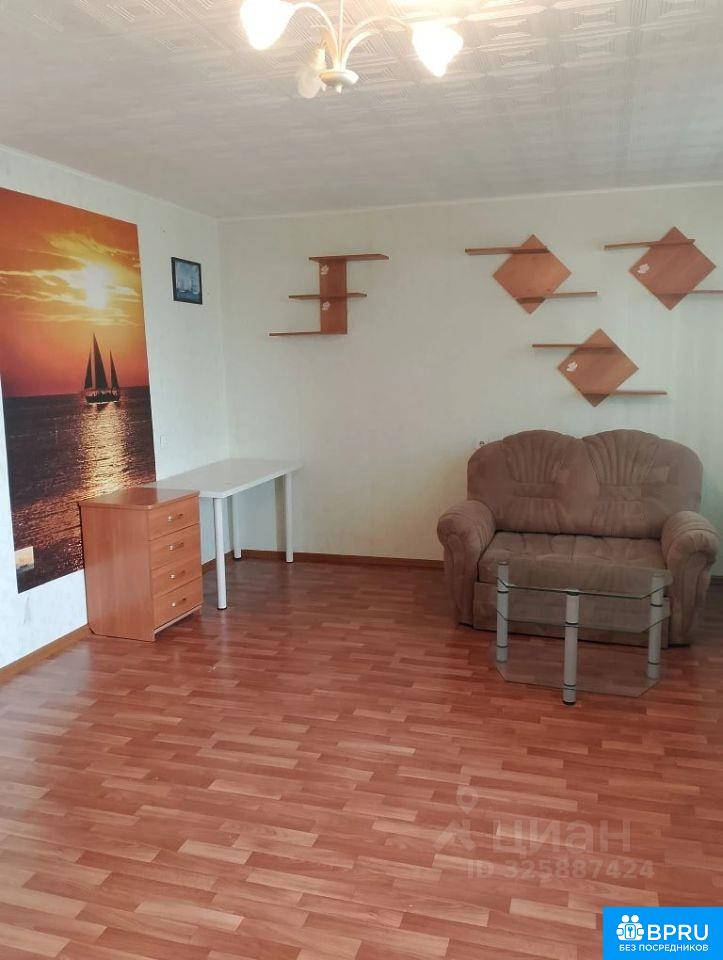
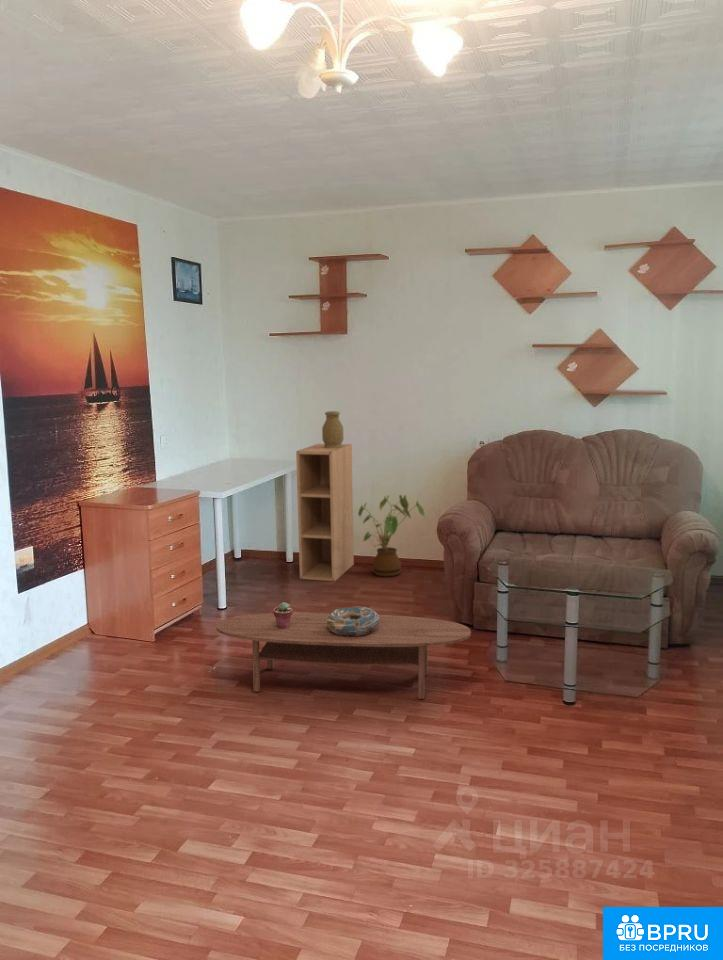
+ coffee table (341, 655)
+ decorative bowl (352, 620)
+ shelving unit (326, 510)
+ house plant (390, 536)
+ decorative jar (332, 429)
+ potted succulent (283, 614)
